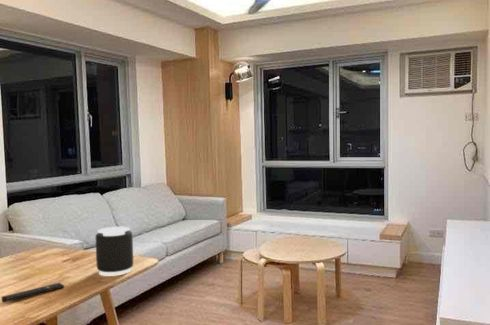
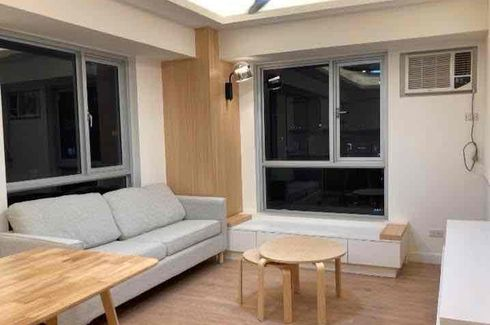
- remote control (33, 292)
- speaker (114, 250)
